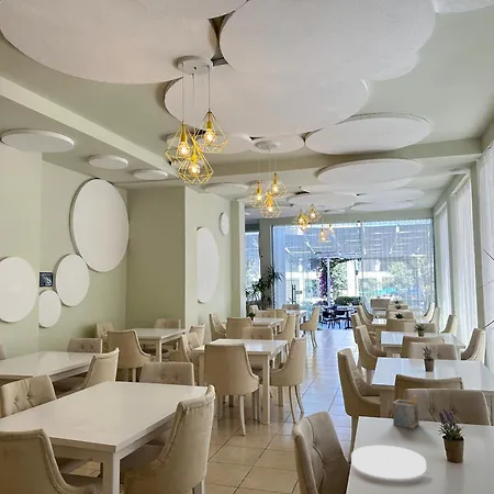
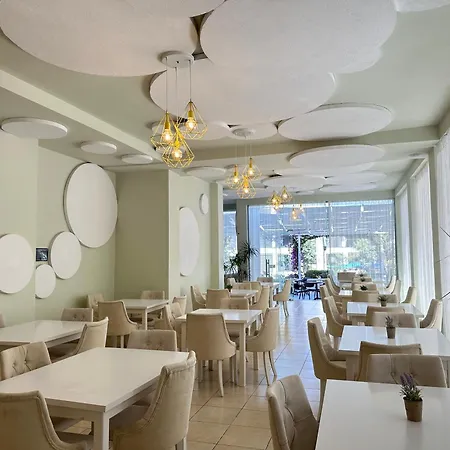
- napkin holder (406, 409)
- plate (388, 460)
